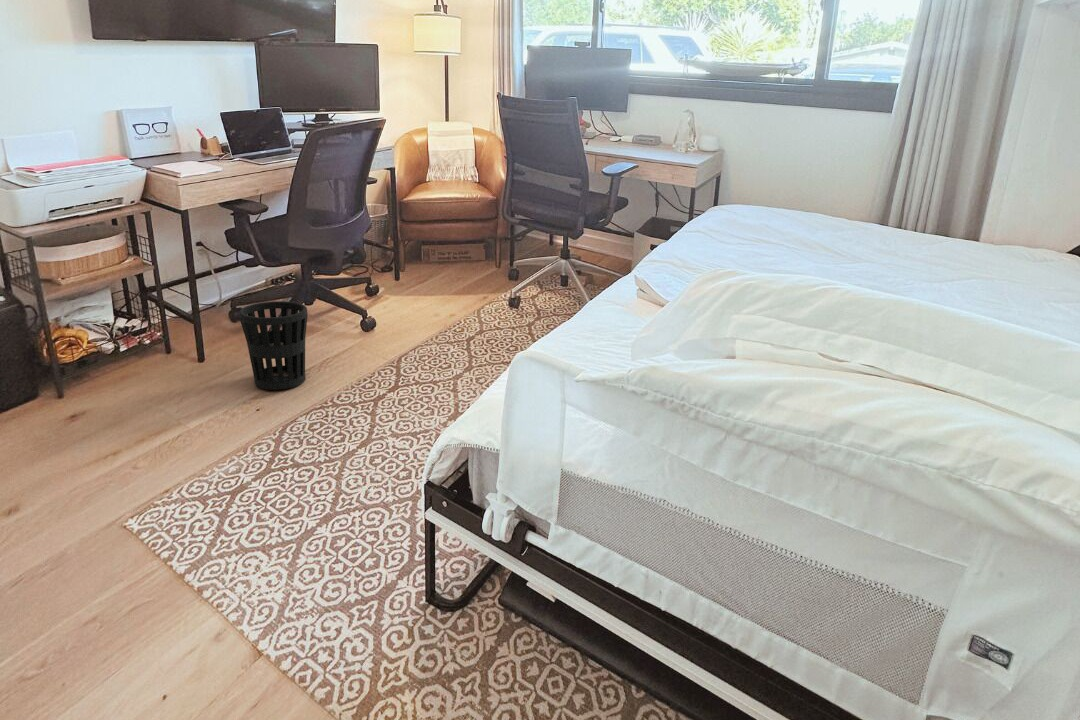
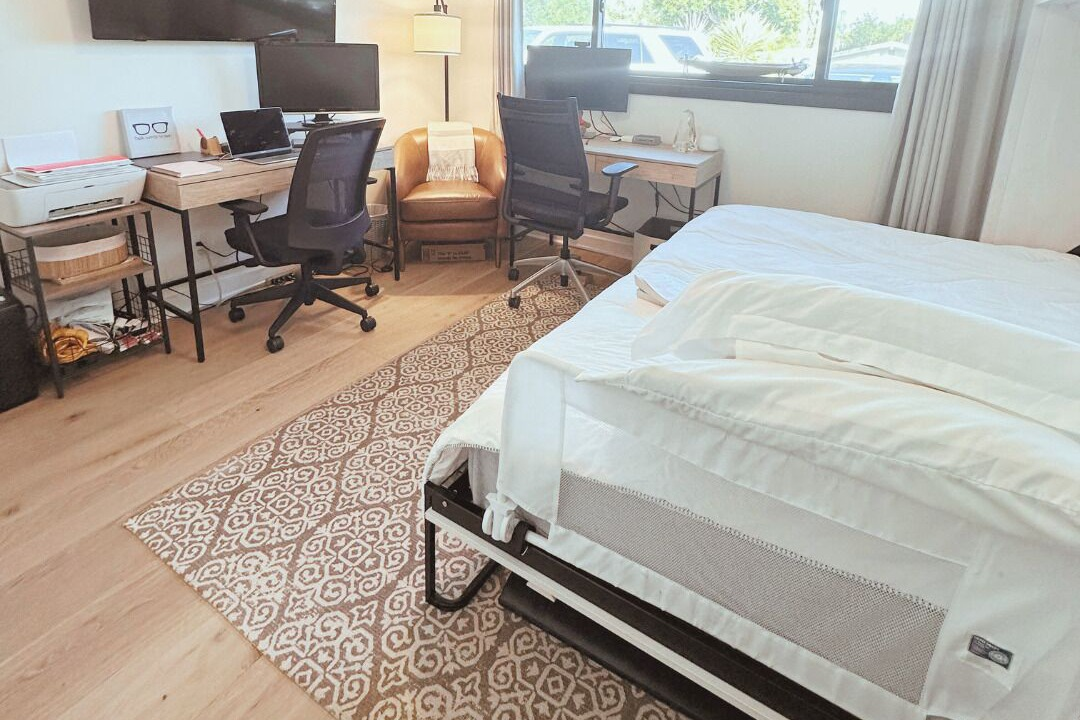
- wastebasket (277, 345)
